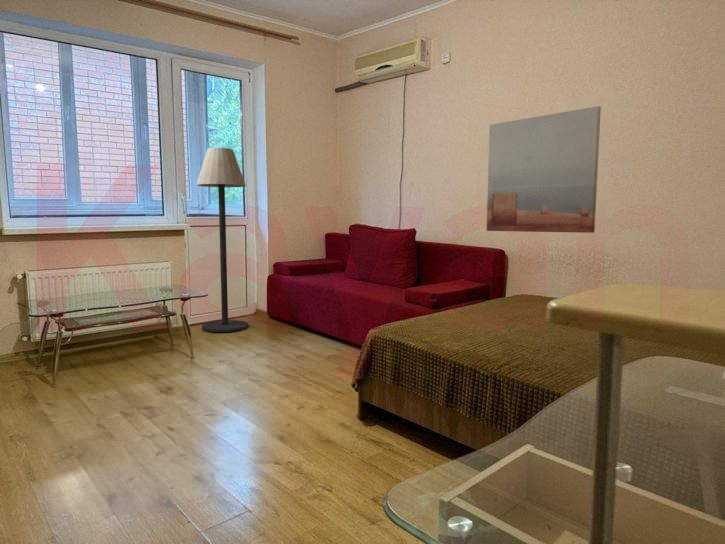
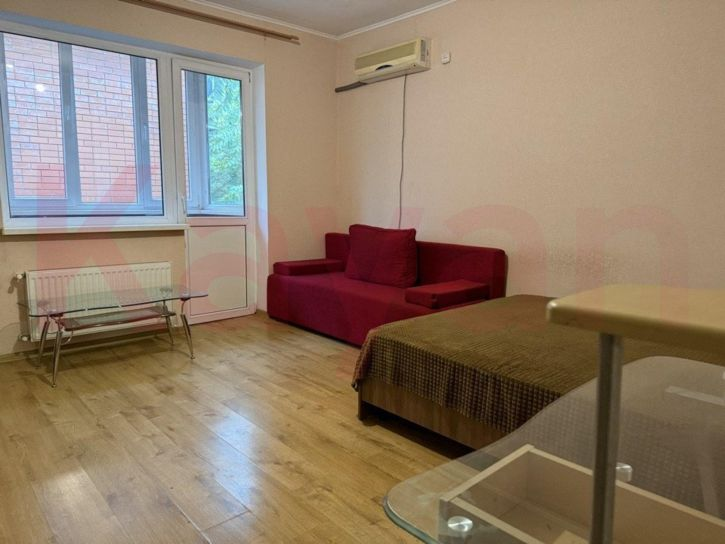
- floor lamp (222, 239)
- wall art (538, 174)
